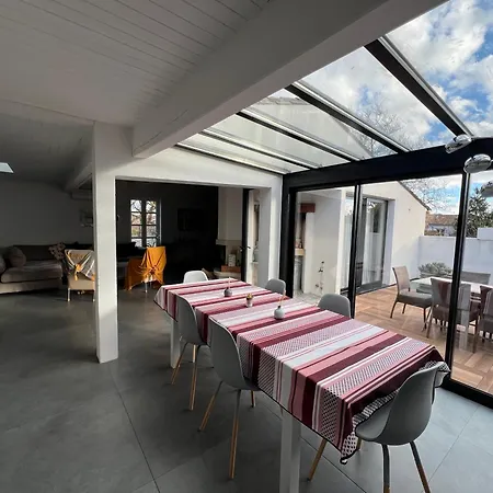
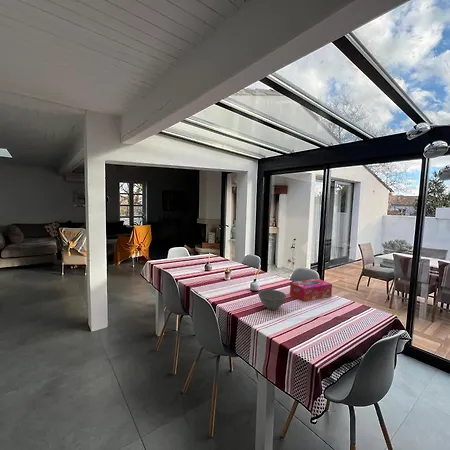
+ bowl (271, 301)
+ tissue box (310, 289)
